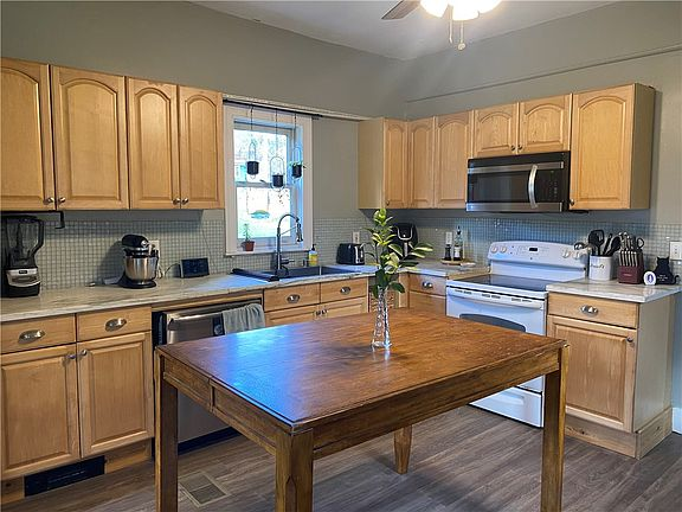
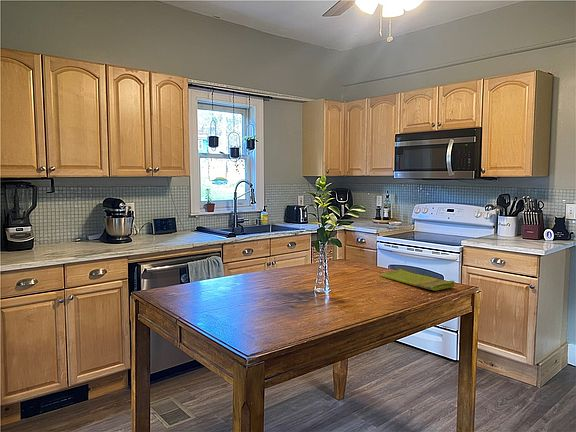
+ dish towel (415, 278)
